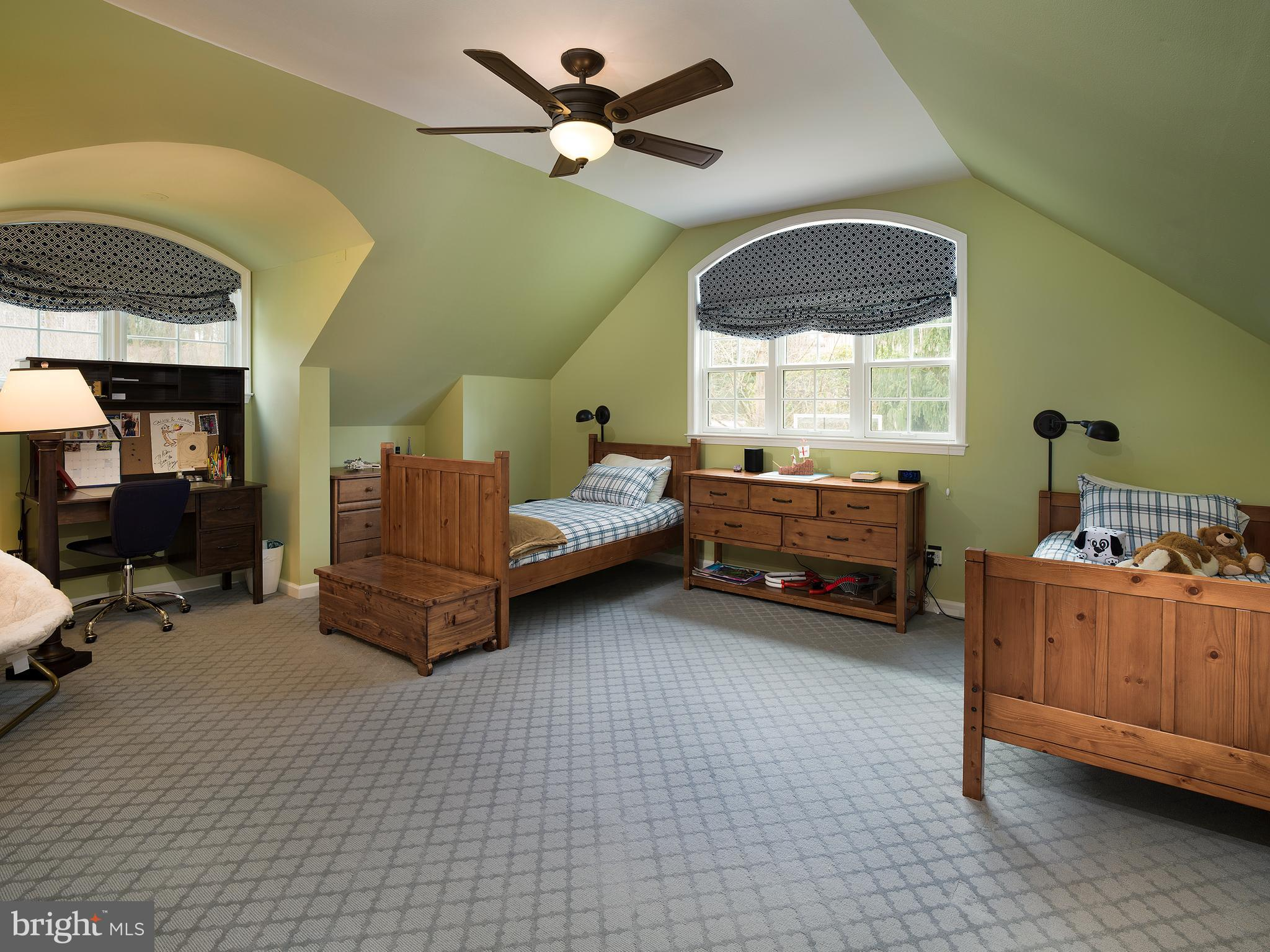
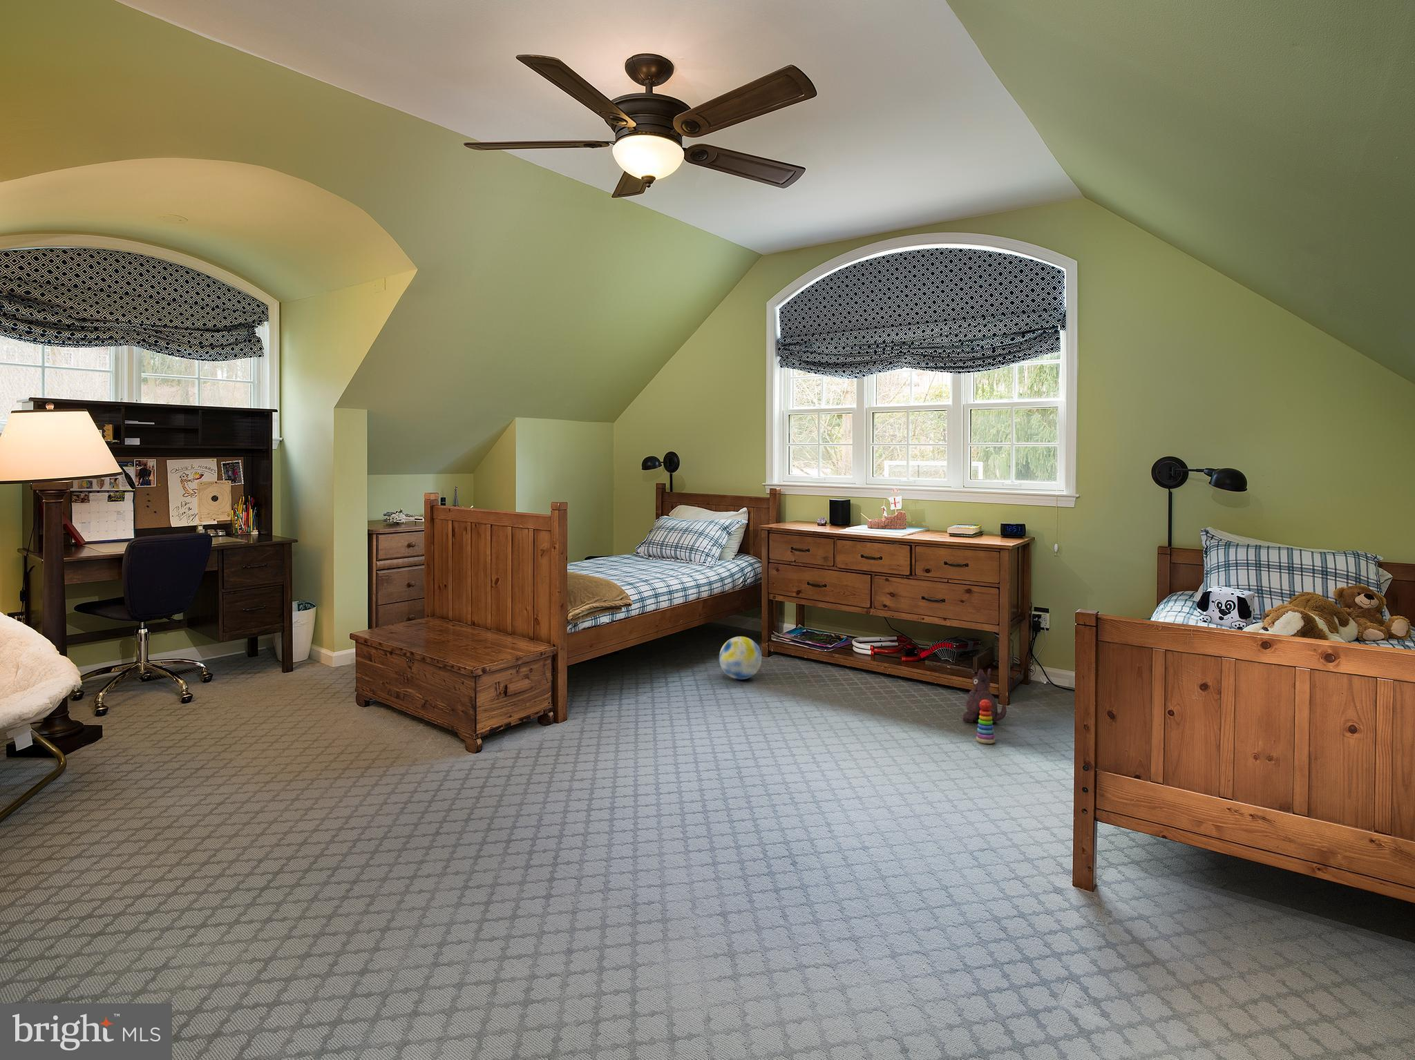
+ stacking toy (986, 720)
+ plush toy (988, 696)
+ ball (740, 657)
